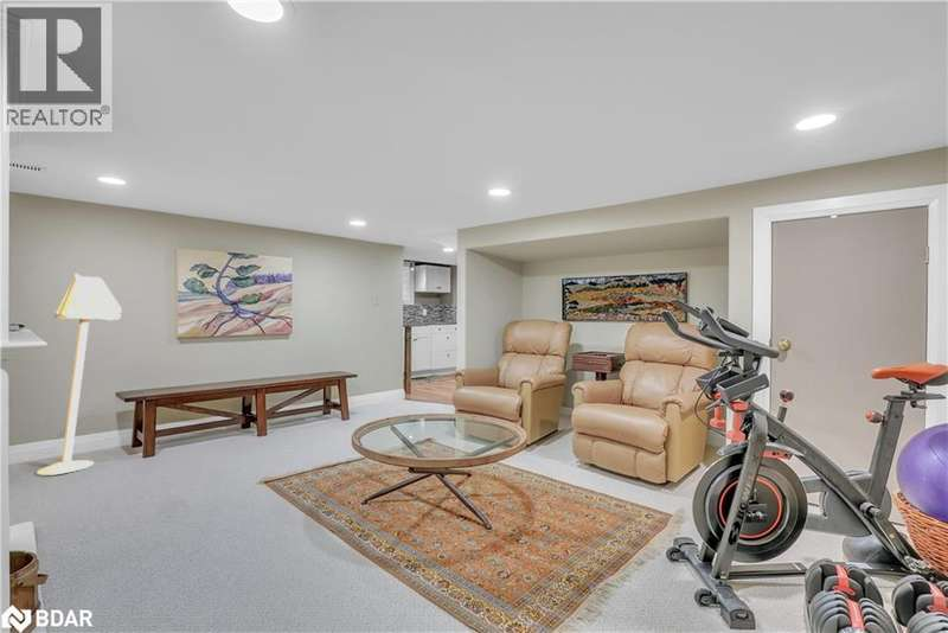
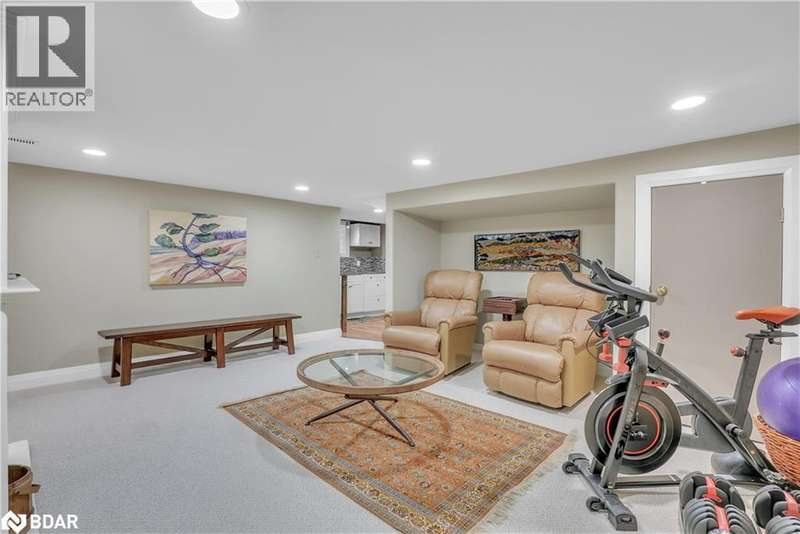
- floor lamp (81, 370)
